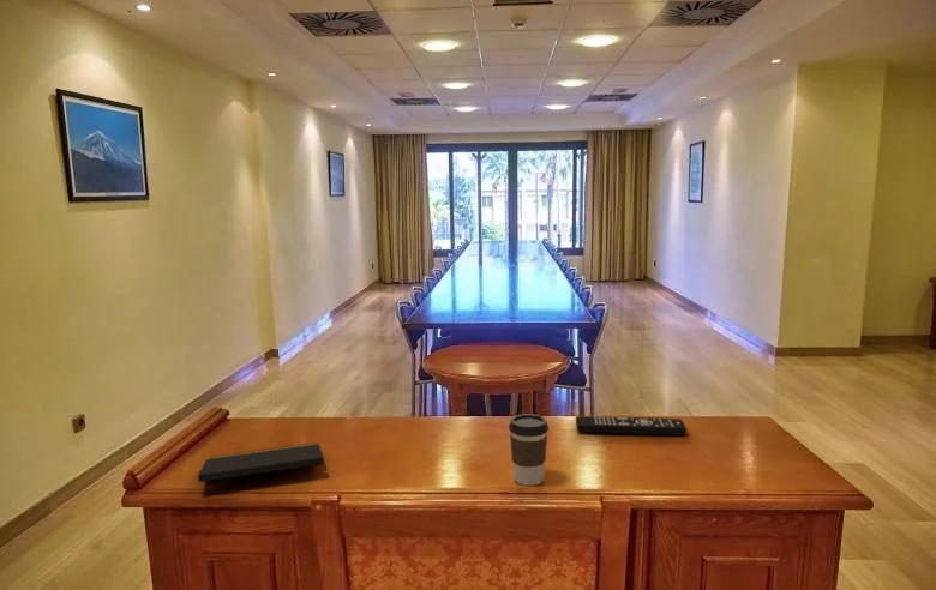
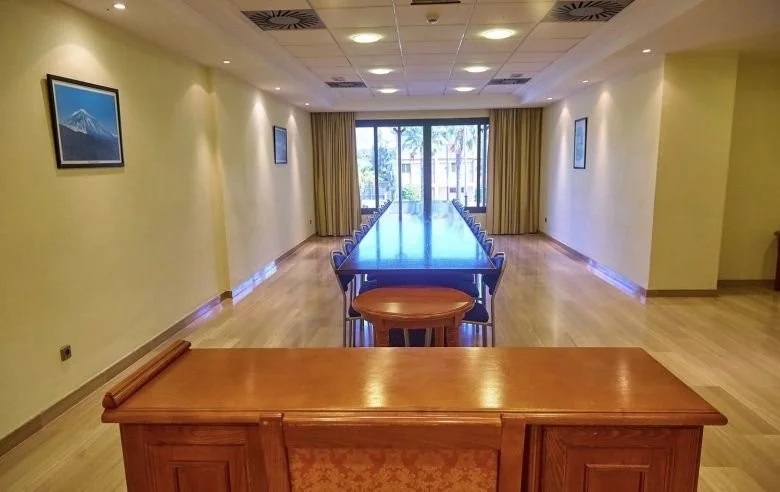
- coffee cup (528, 450)
- remote control (629, 426)
- notepad (263, 460)
